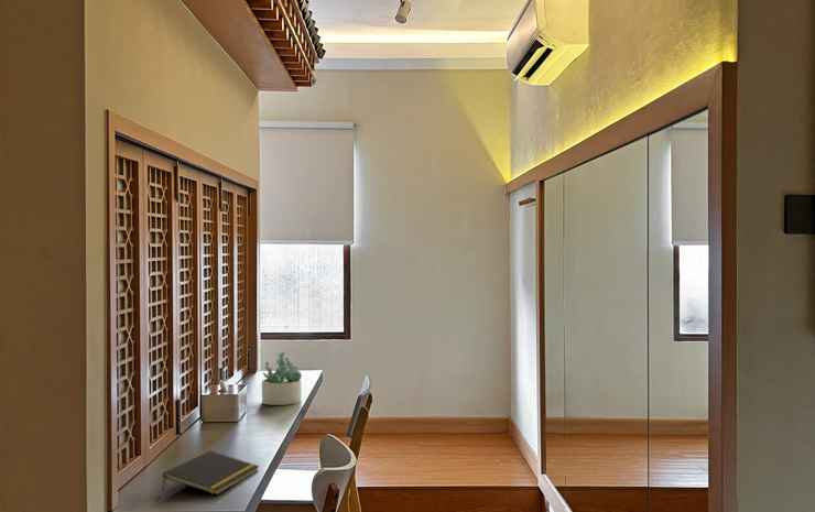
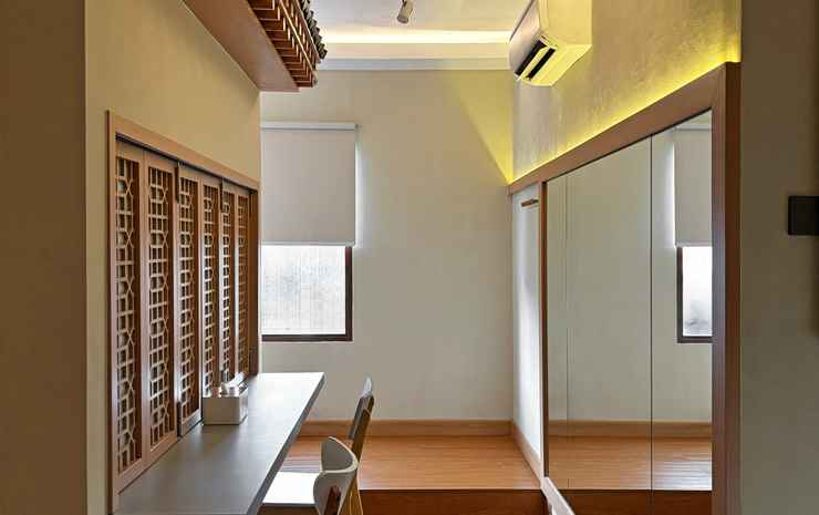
- notepad (213, 471)
- succulent plant (281, 377)
